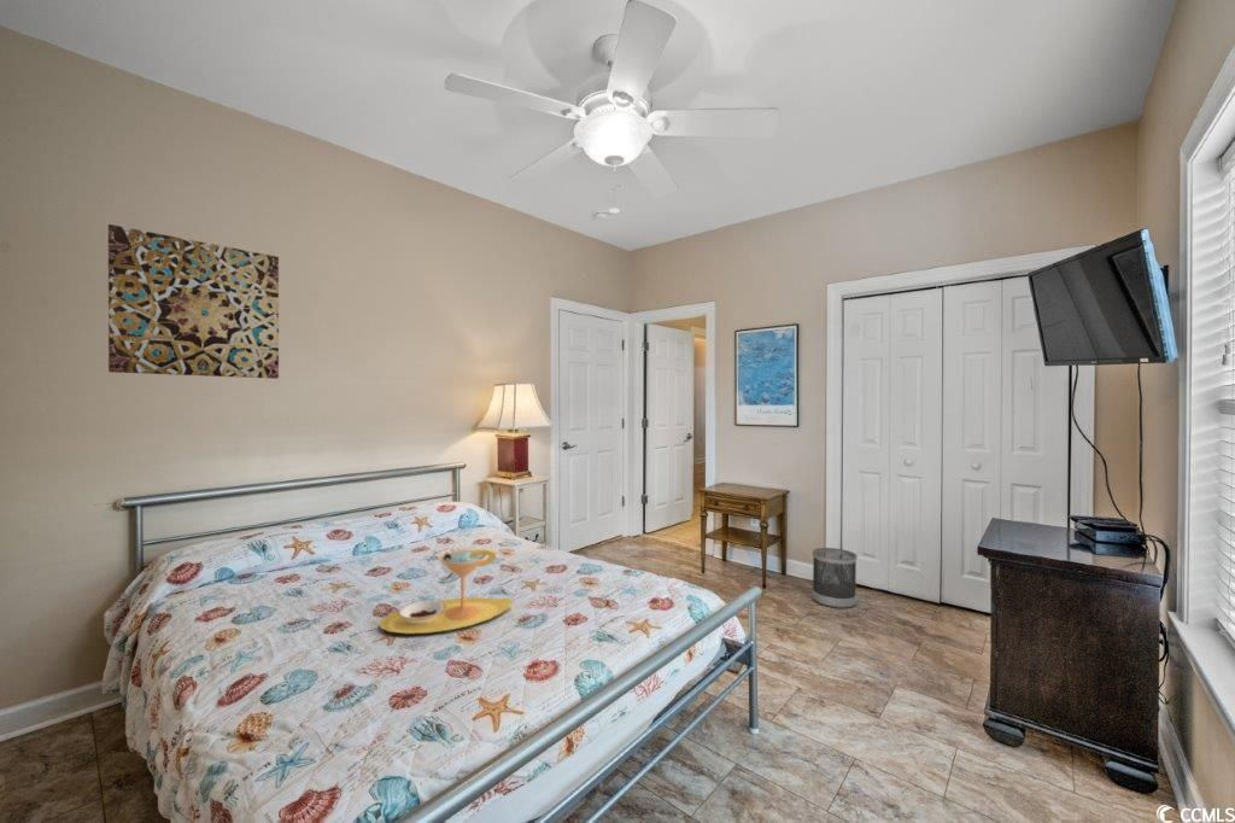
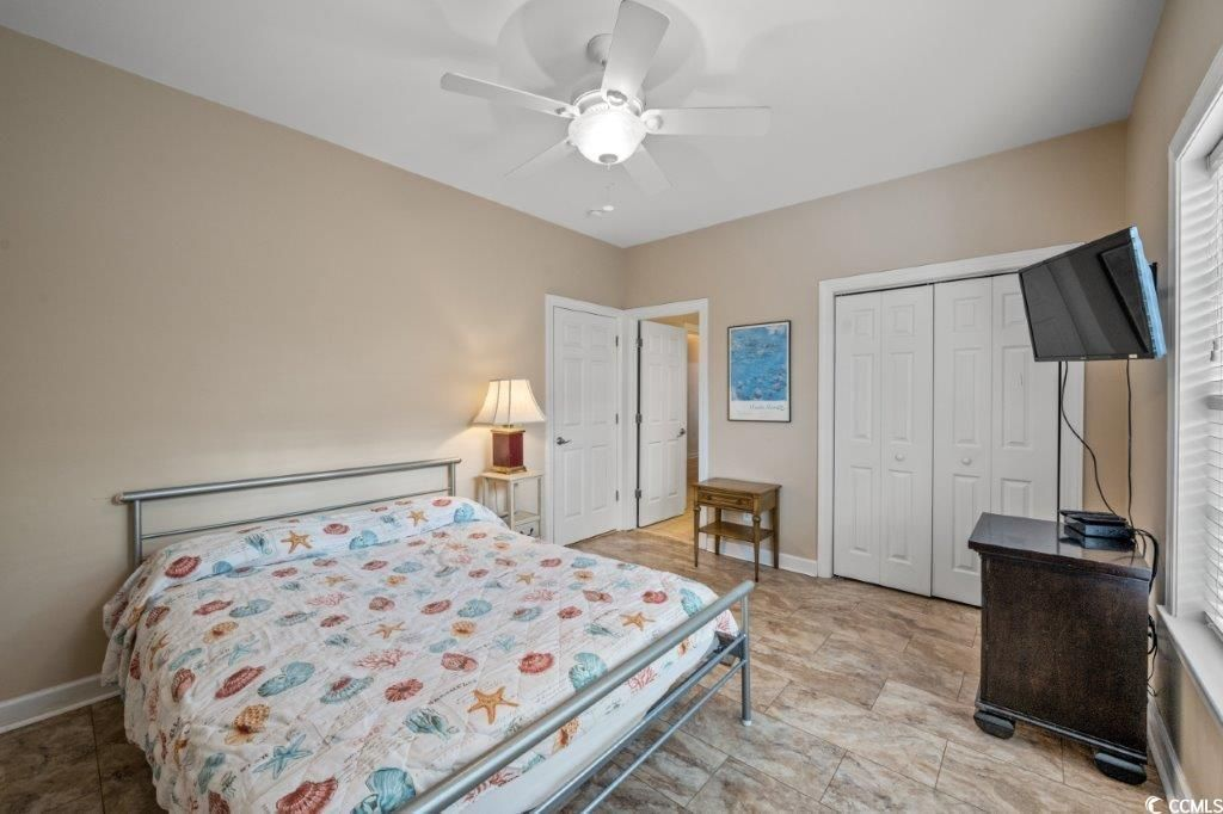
- wall art (200, 309)
- wastebasket (833, 576)
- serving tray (461, 583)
